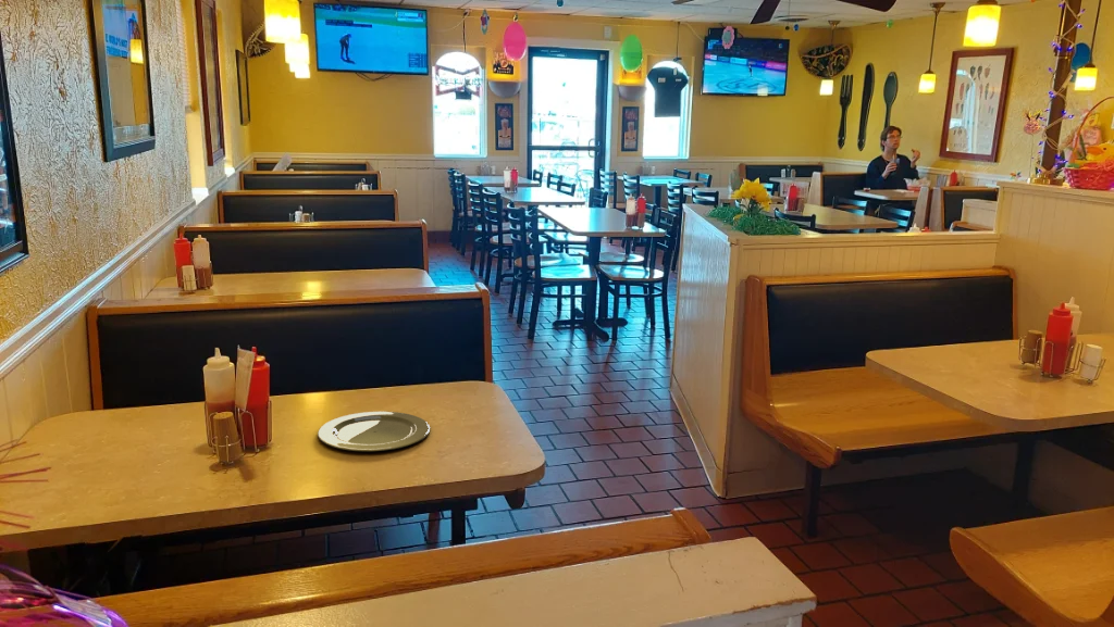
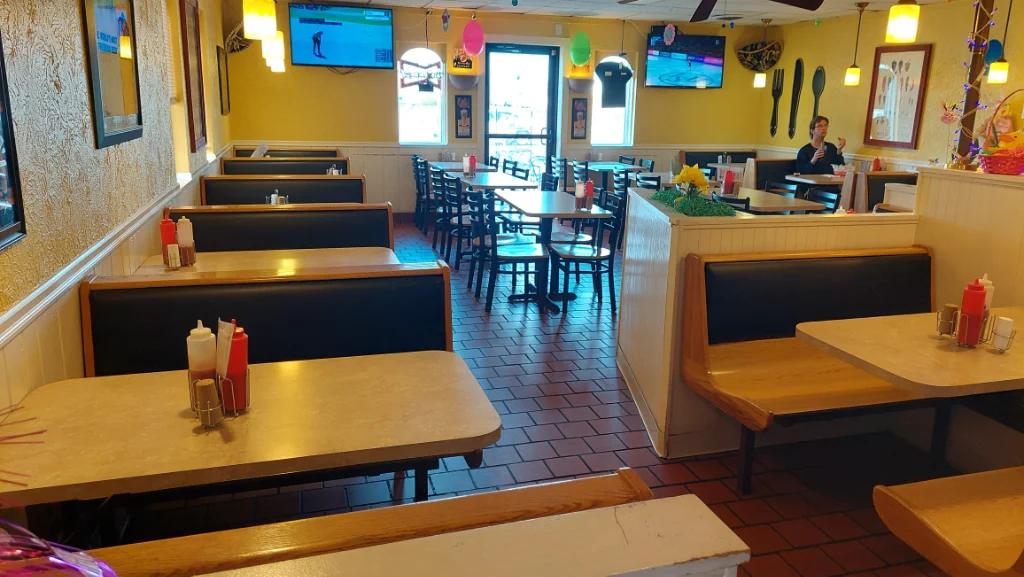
- plate (374, 430)
